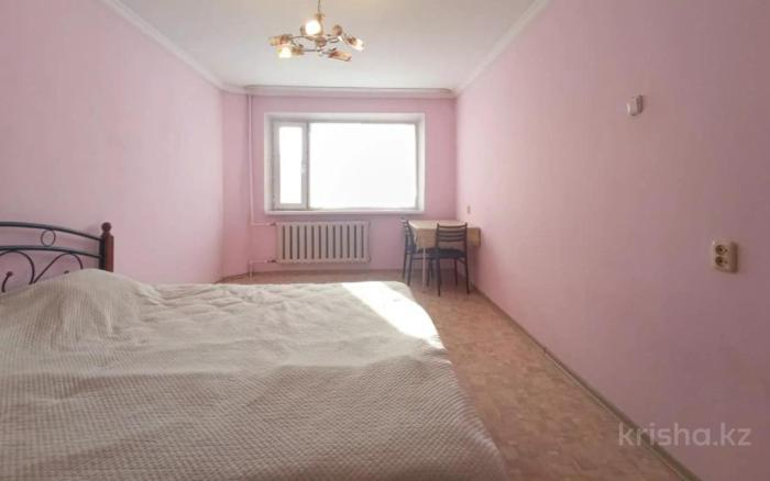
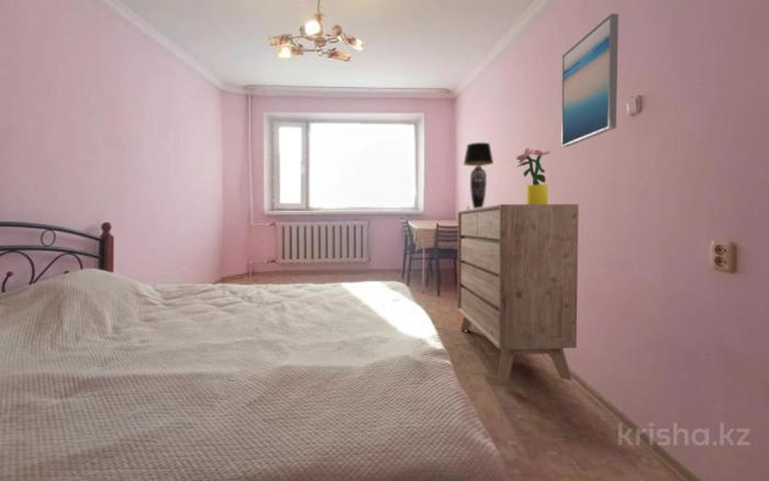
+ potted plant (532, 176)
+ table lamp (478, 177)
+ dresser (505, 280)
+ wall art (586, 88)
